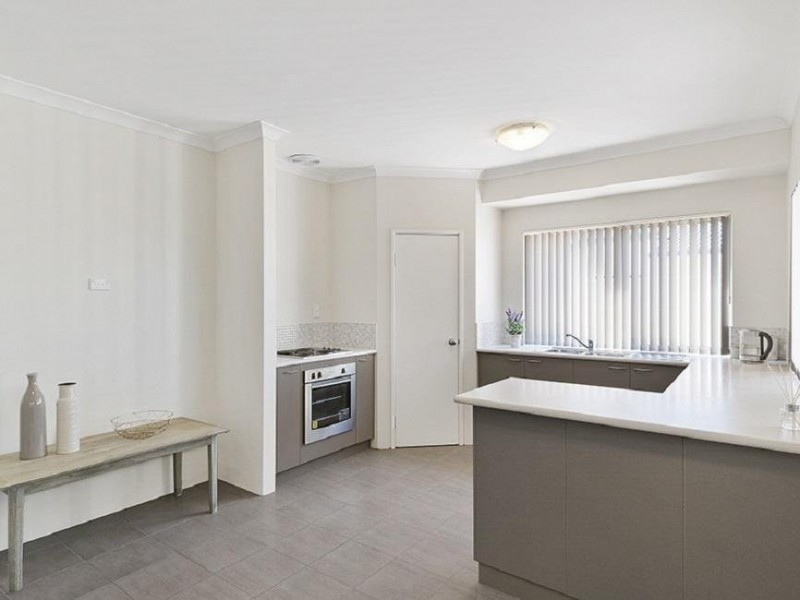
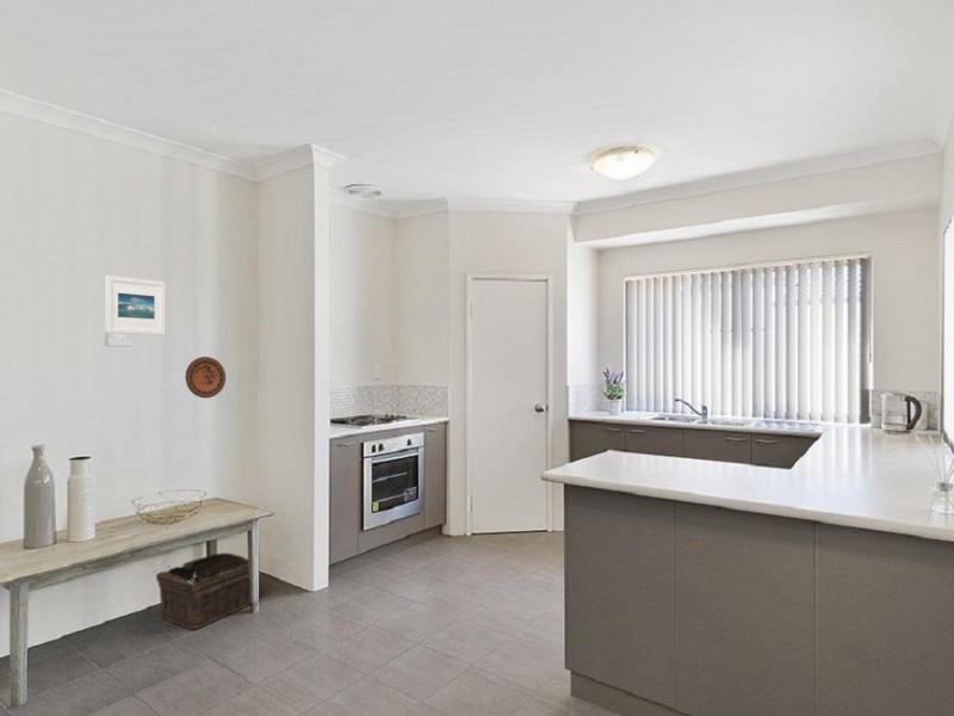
+ basket (205, 582)
+ decorative plate (205, 377)
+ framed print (136, 305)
